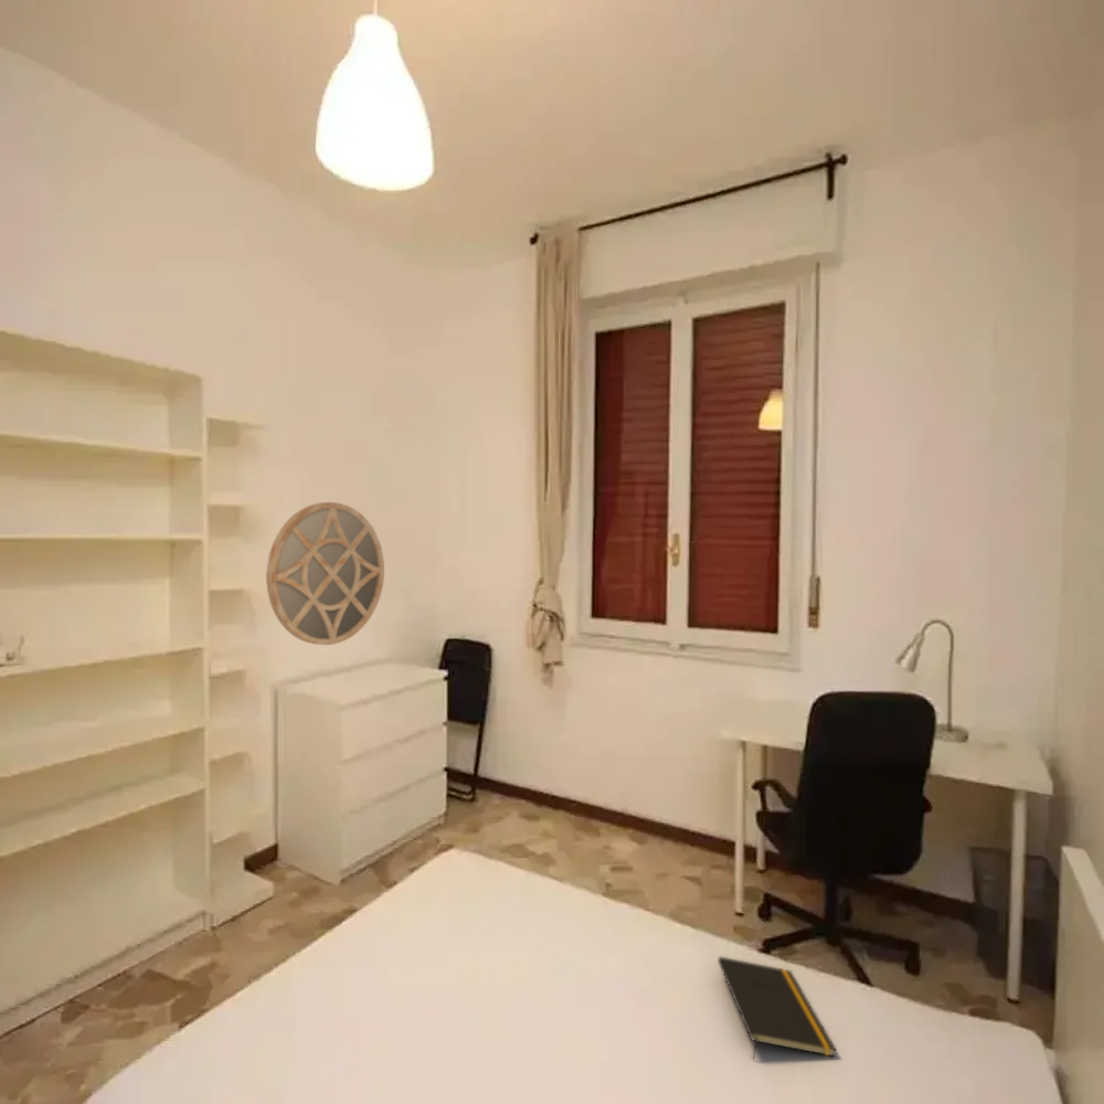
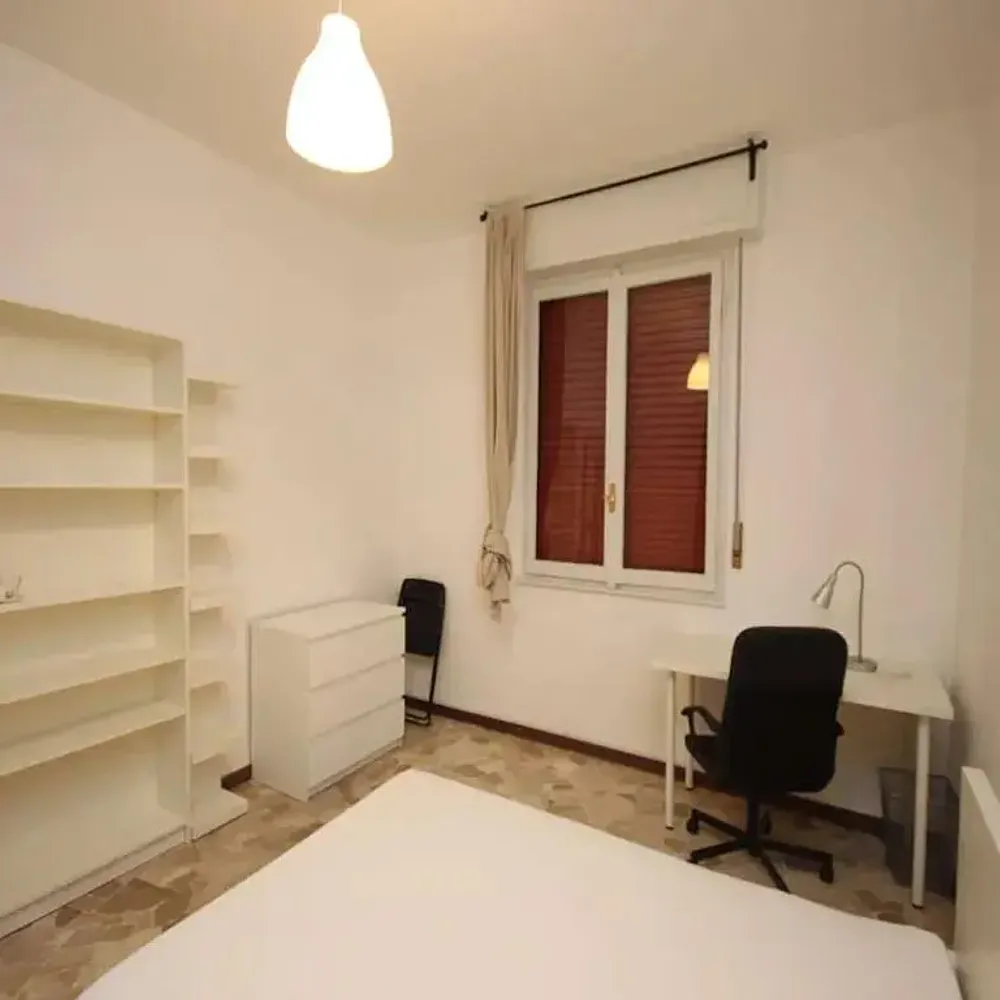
- home mirror (330, 573)
- notepad (772, 1002)
